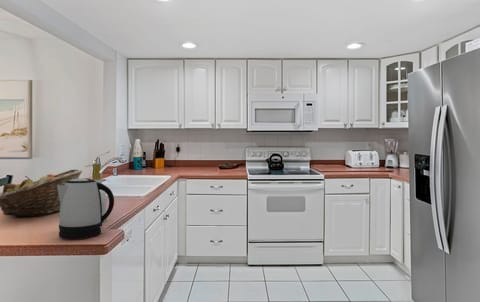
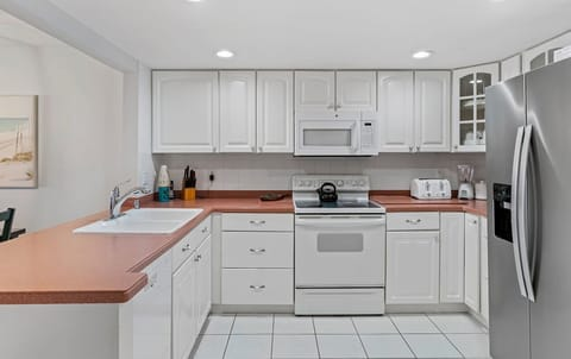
- fruit basket (40, 190)
- kettle (86, 205)
- soap bottle (100, 191)
